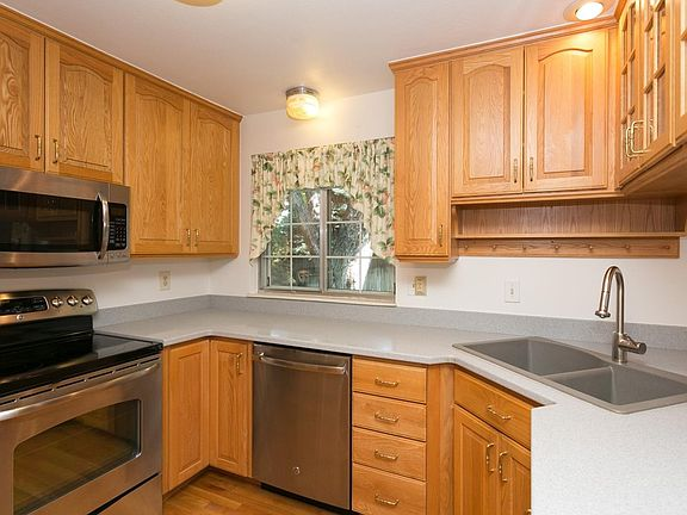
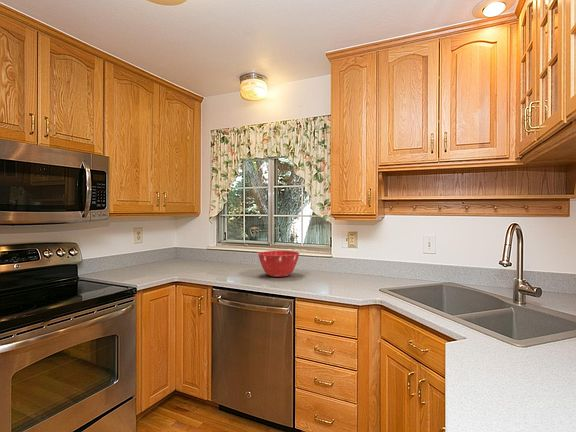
+ mixing bowl (278, 263)
